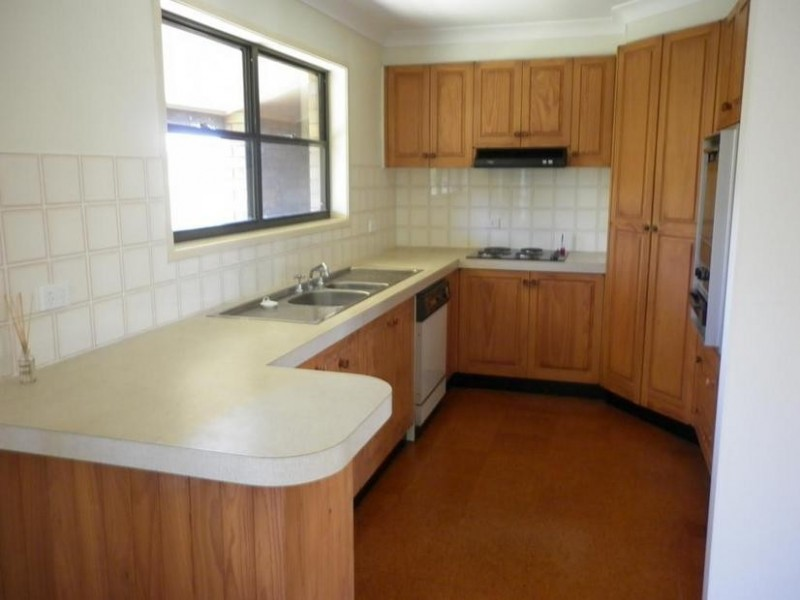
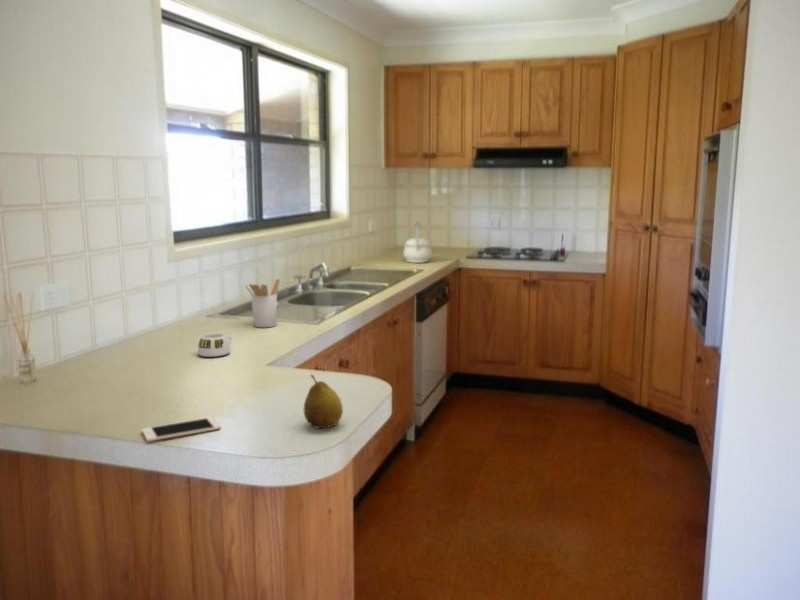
+ cell phone (181, 428)
+ kettle (417, 242)
+ utensil holder (262, 303)
+ fruit (323, 400)
+ mug (216, 344)
